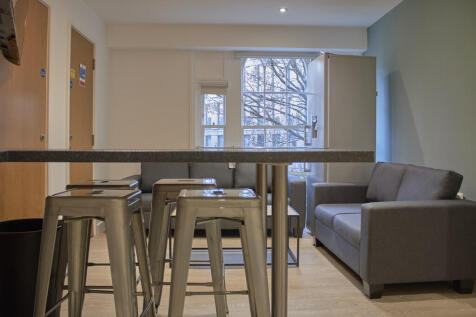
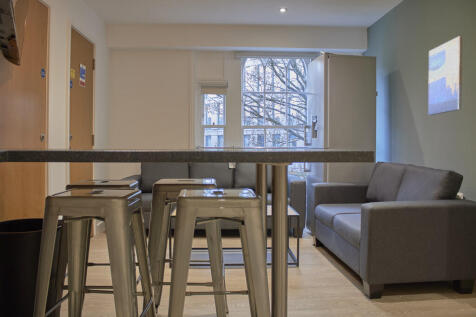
+ wall art (444, 78)
